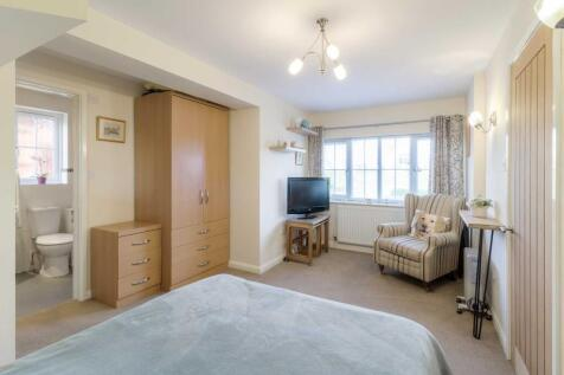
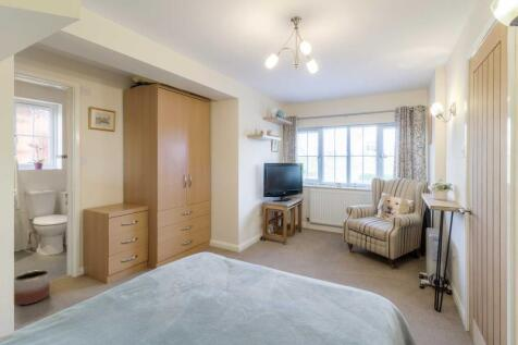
+ planter (32, 286)
